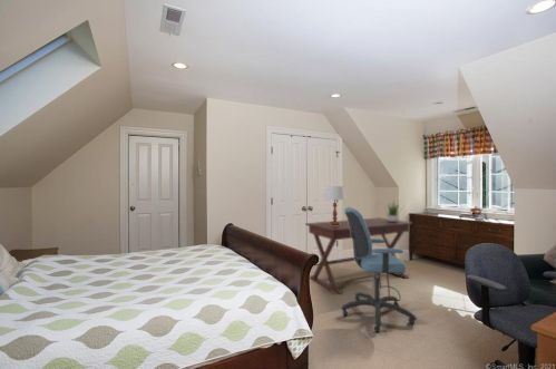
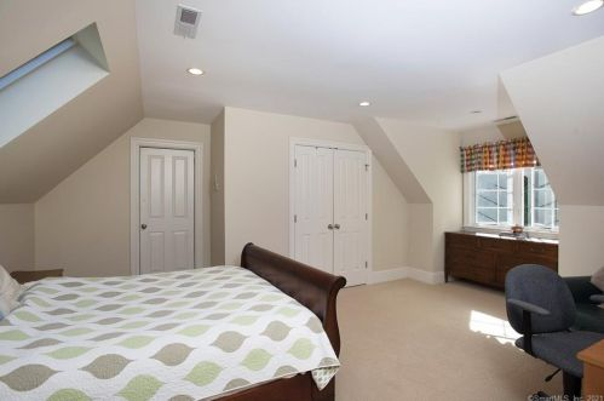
- office chair (373, 261)
- potted plant (392, 211)
- desk (353, 258)
- table lamp (334, 205)
